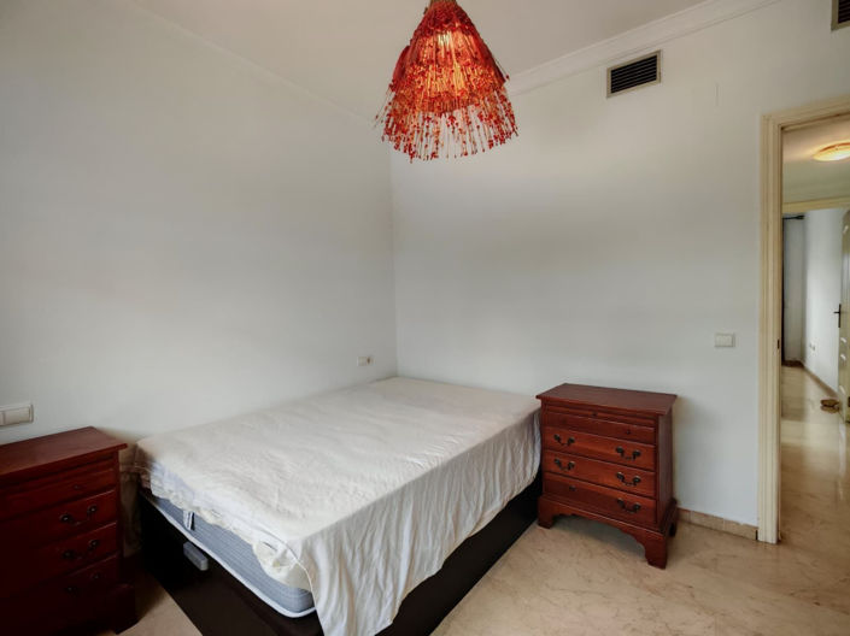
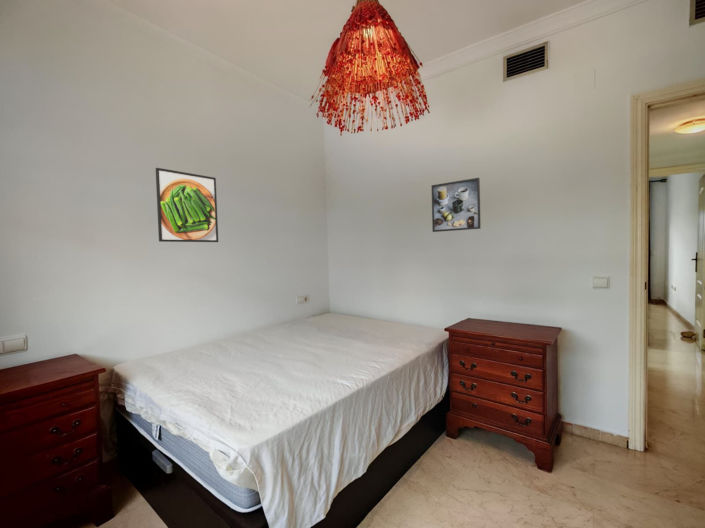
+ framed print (455, 206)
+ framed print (189, 207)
